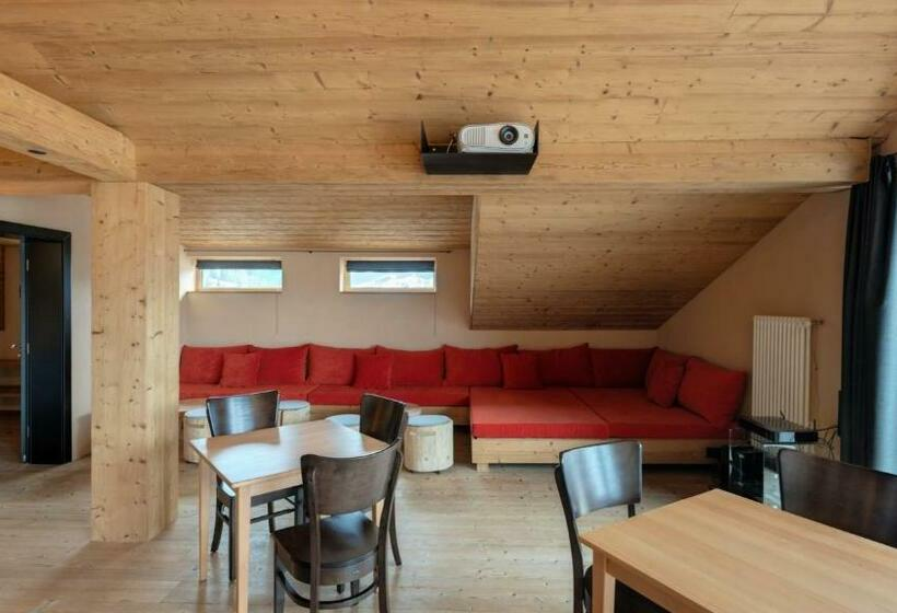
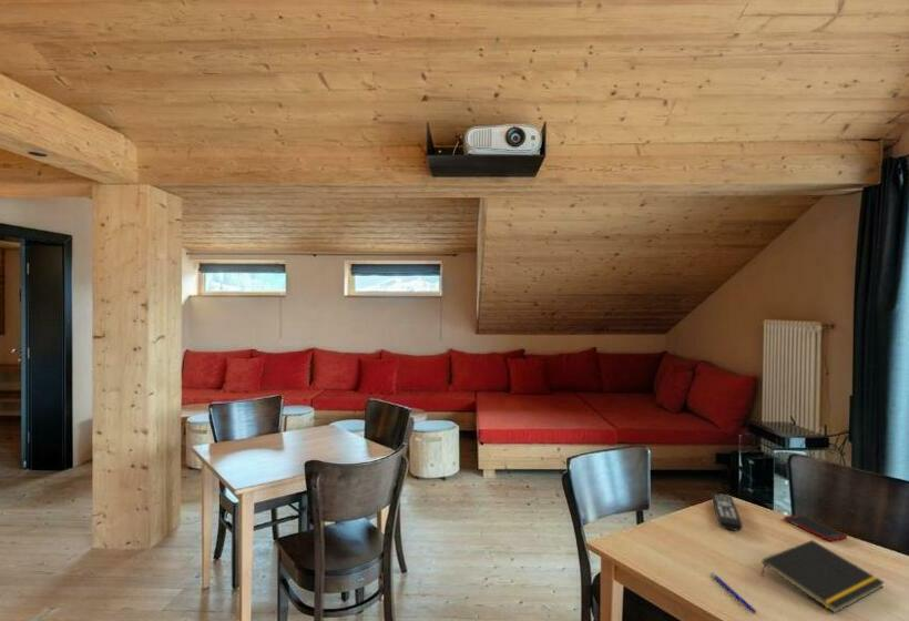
+ remote control (725, 510)
+ notepad (821, 572)
+ pen (732, 591)
+ cell phone (814, 527)
